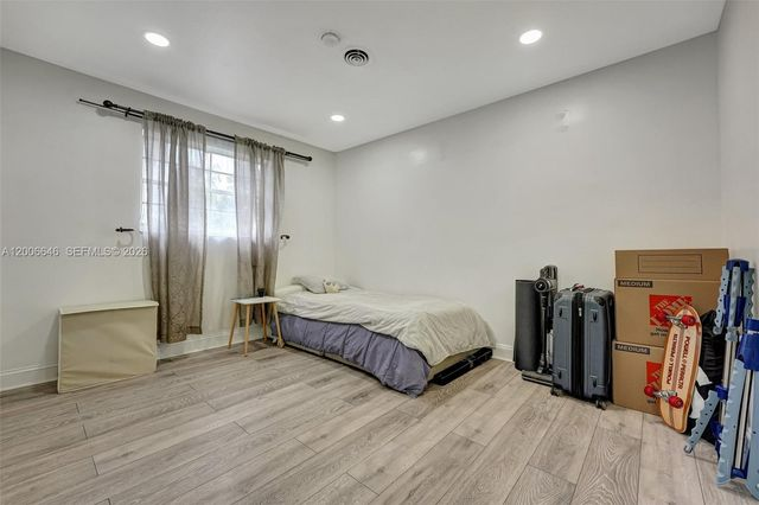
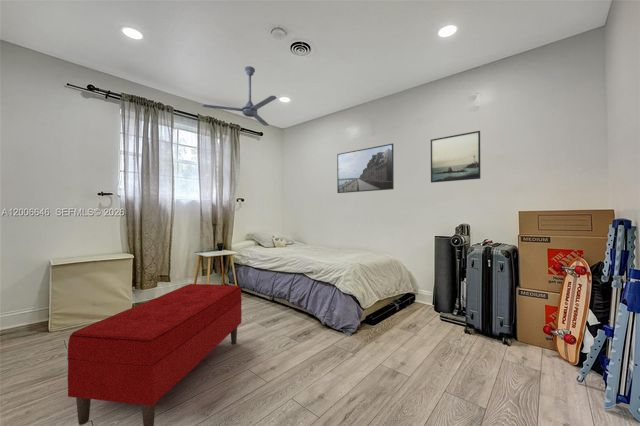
+ bench (176, 338)
+ ceiling fan (249, 90)
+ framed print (363, 170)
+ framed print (454, 158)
